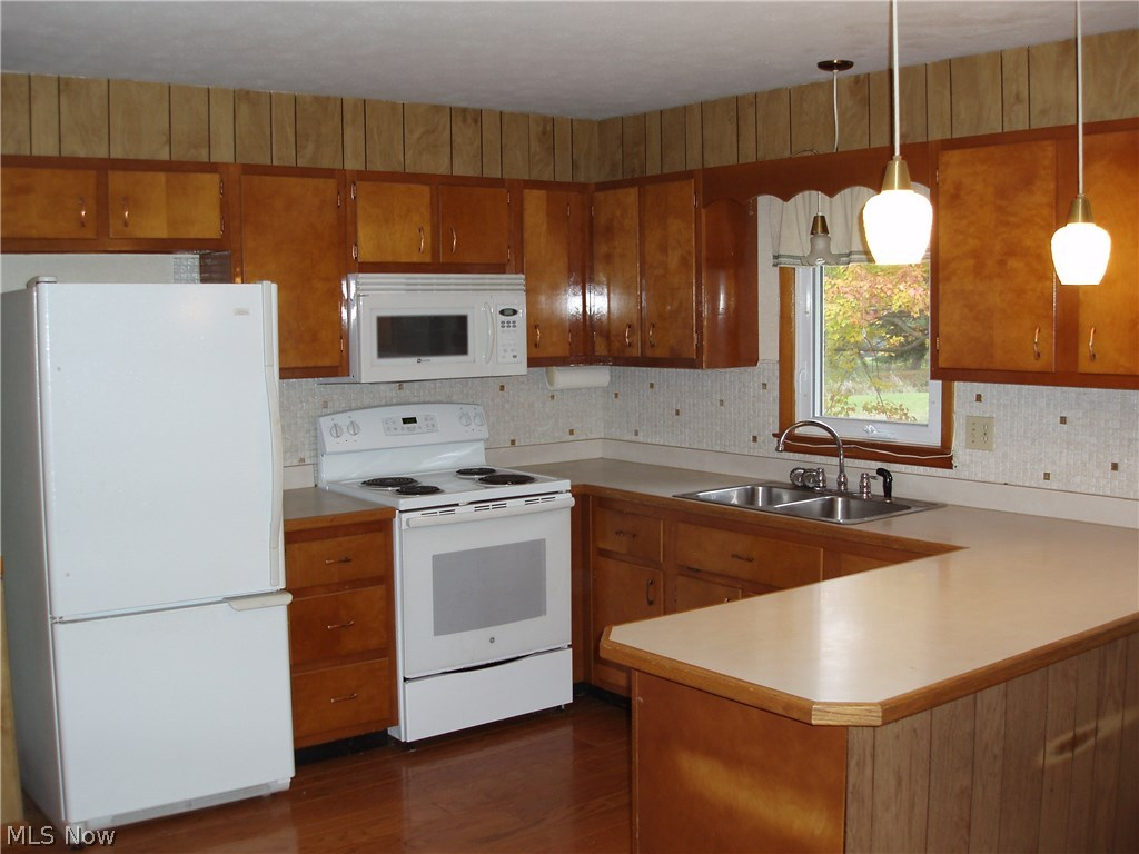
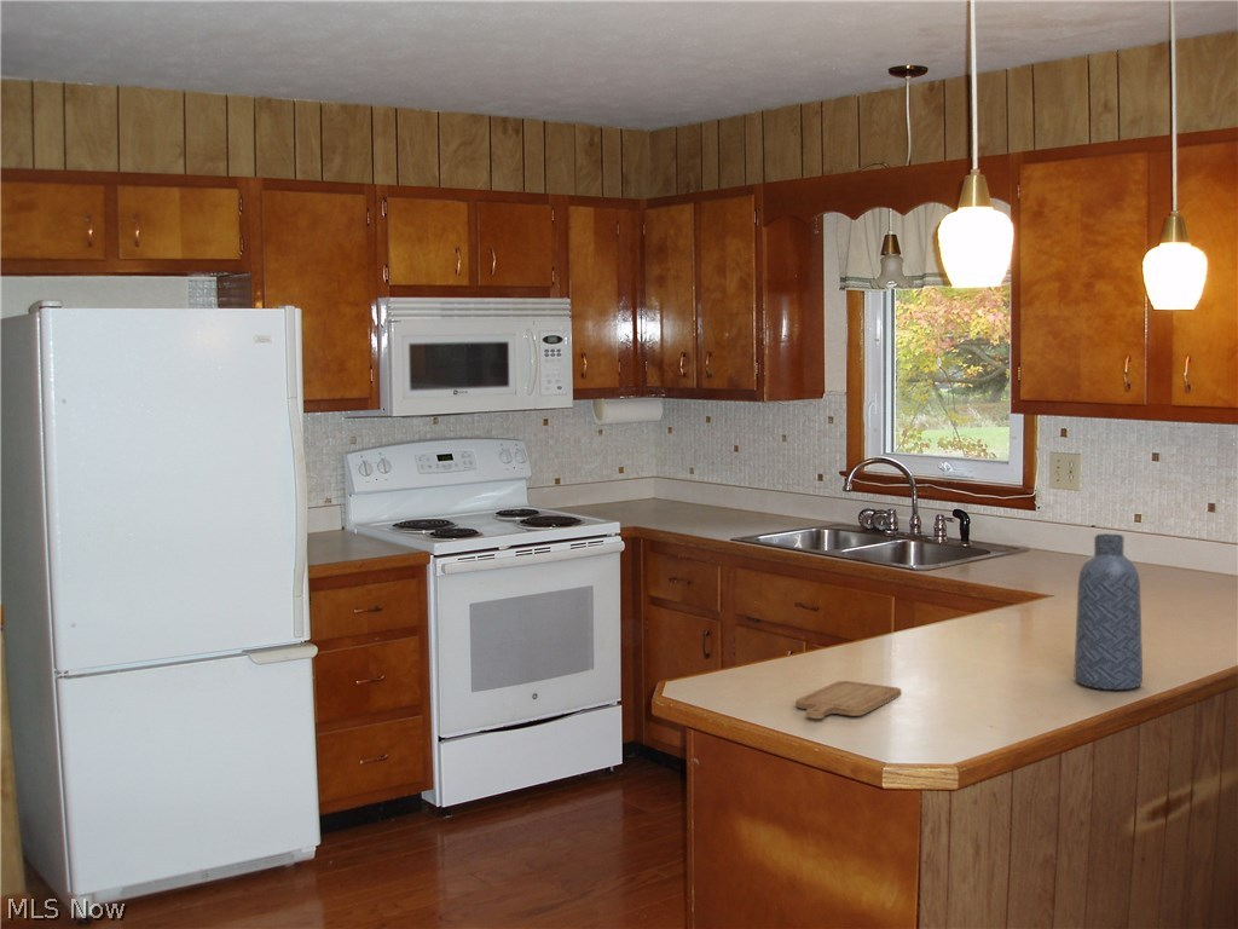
+ chopping board (843, 700)
+ vase (1107, 608)
